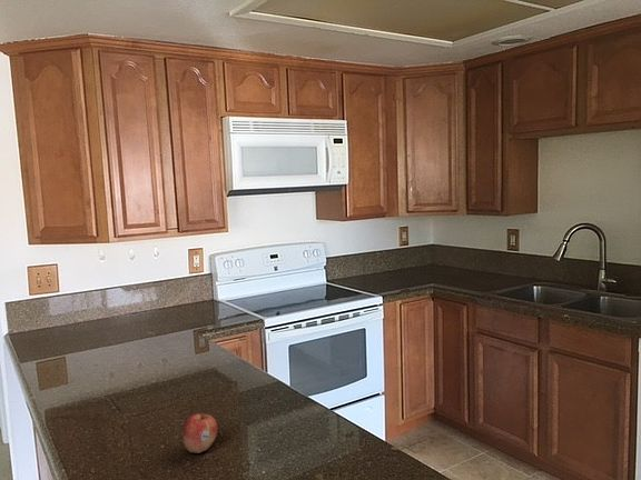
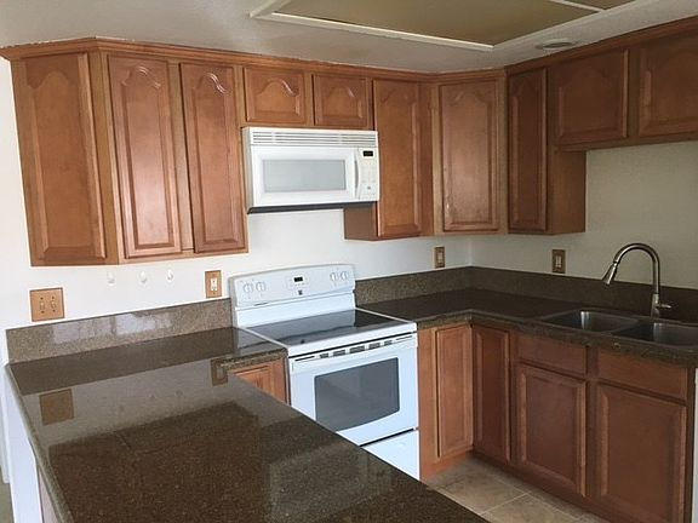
- fruit (200, 430)
